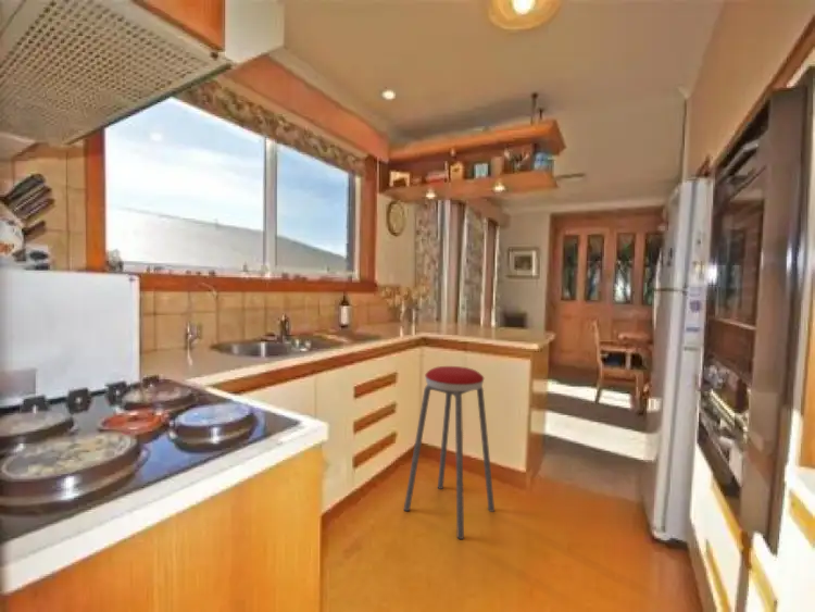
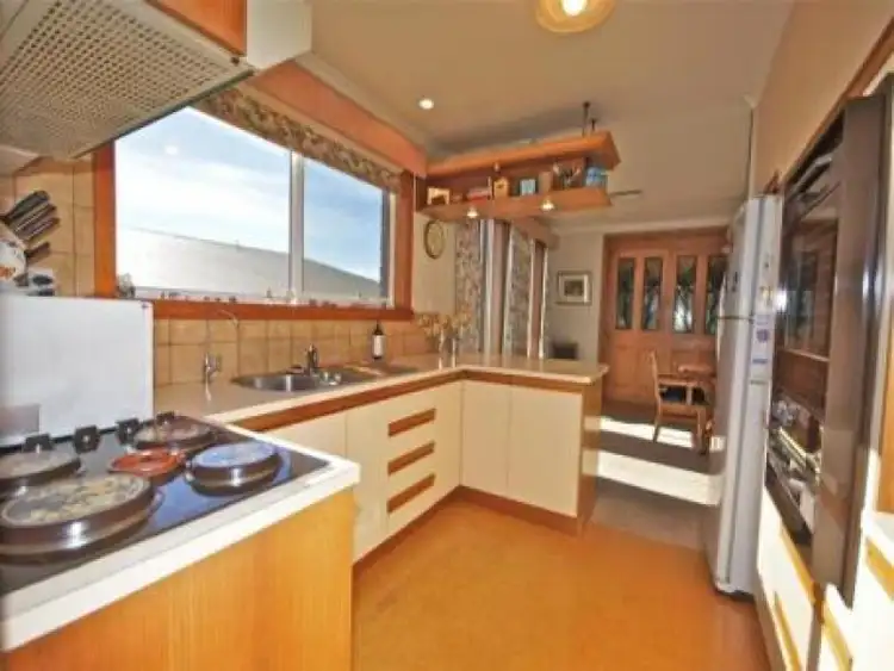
- music stool (455, 440)
